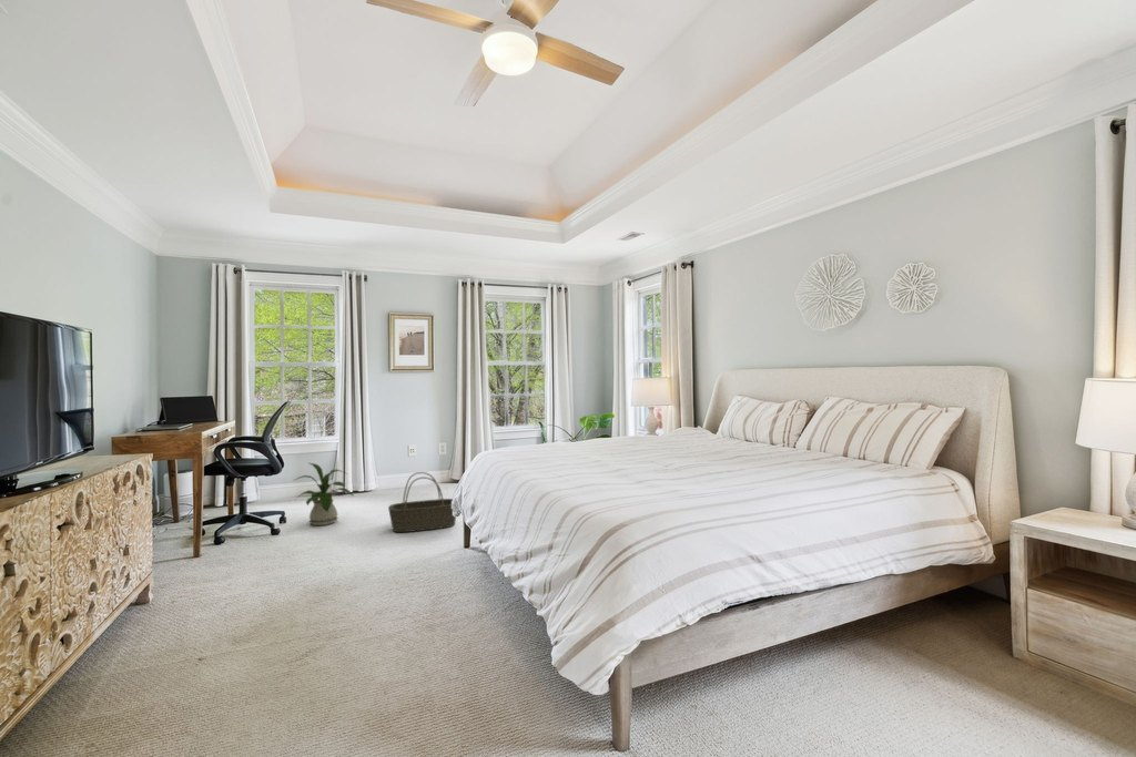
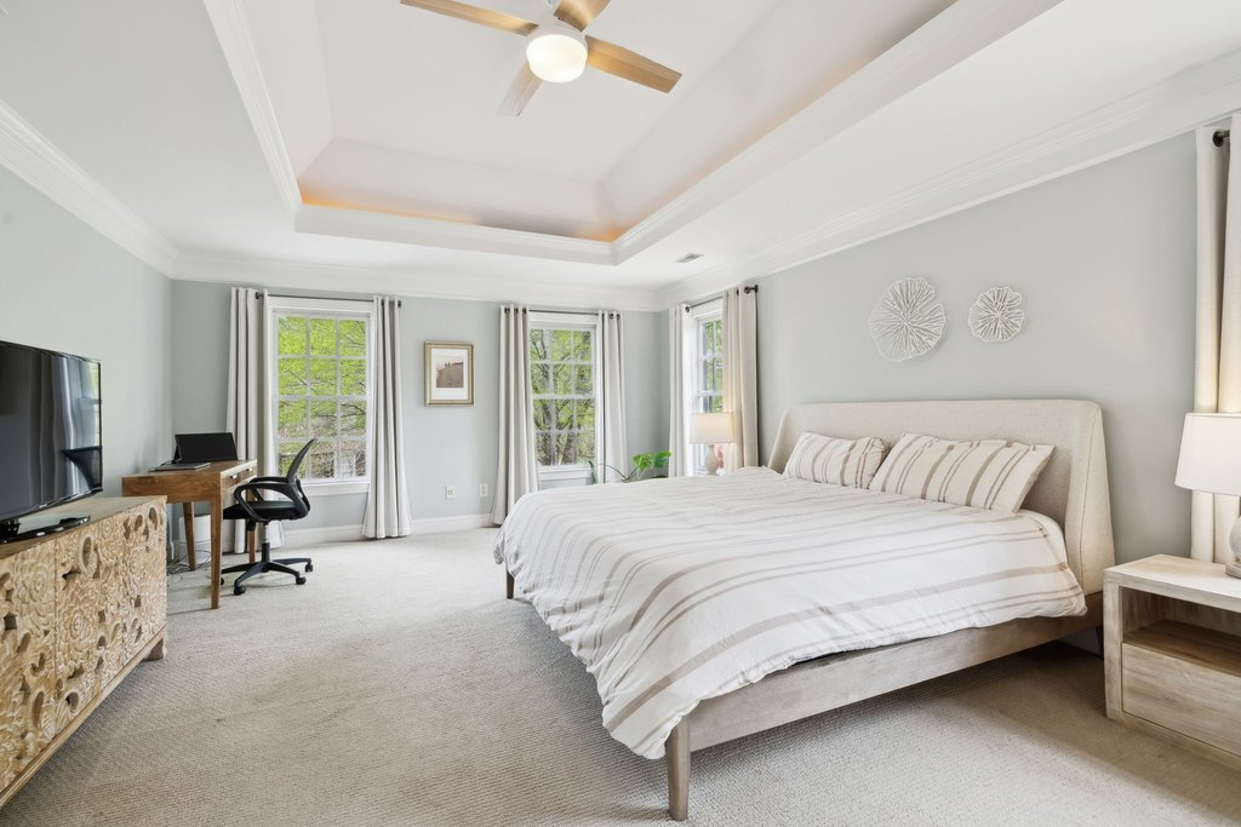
- house plant (323, 494)
- basket (424, 501)
